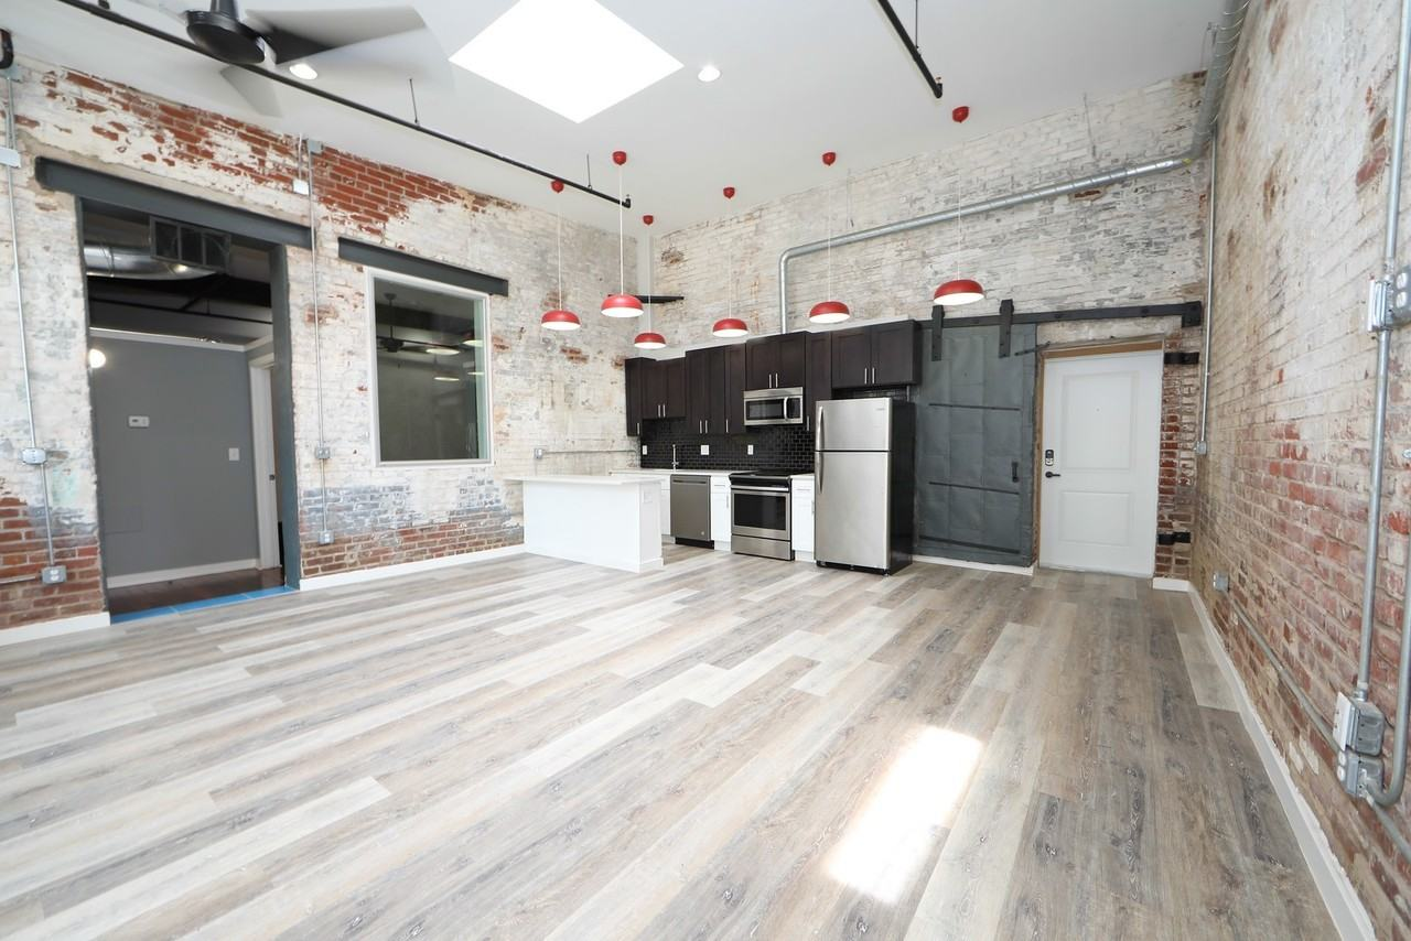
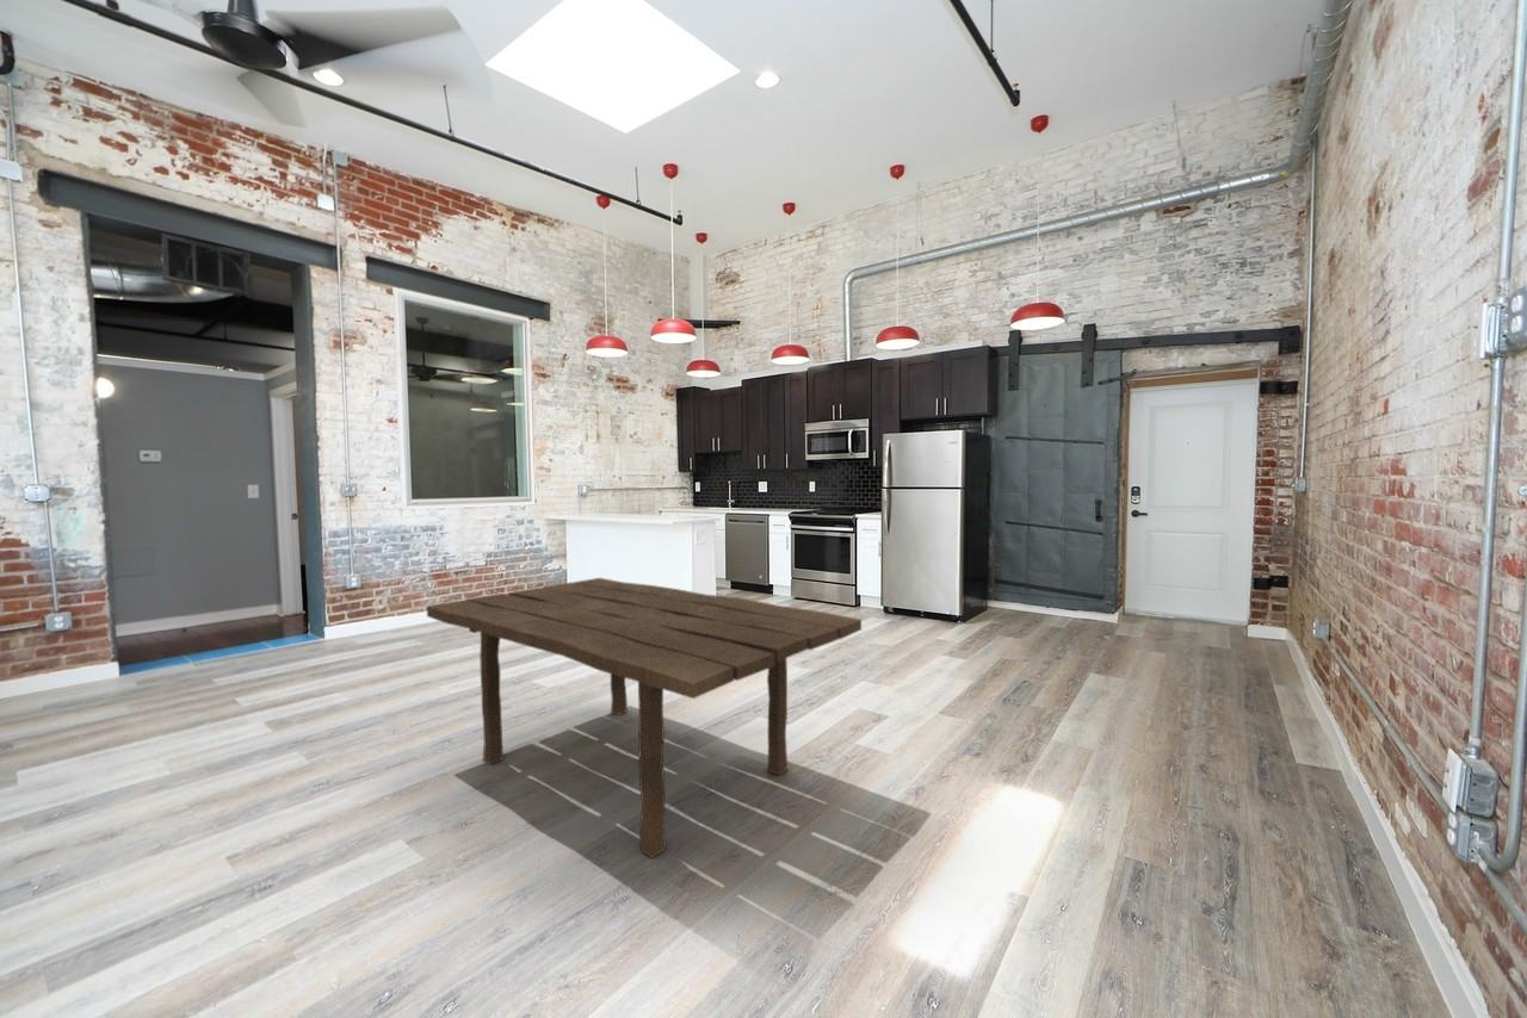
+ dining table (638, 688)
